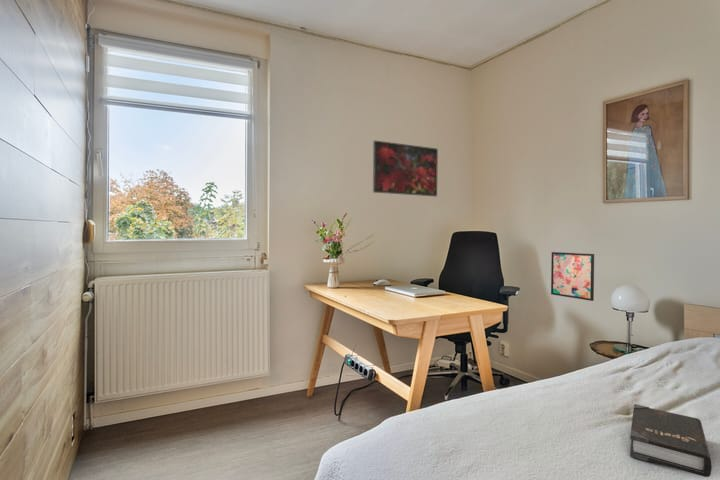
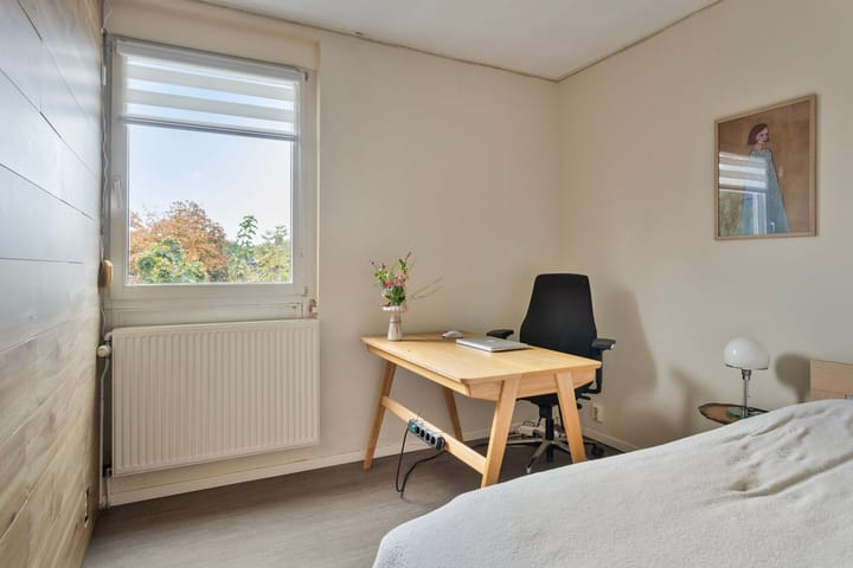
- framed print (406, 169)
- wall art (571, 275)
- hardback book (667, 436)
